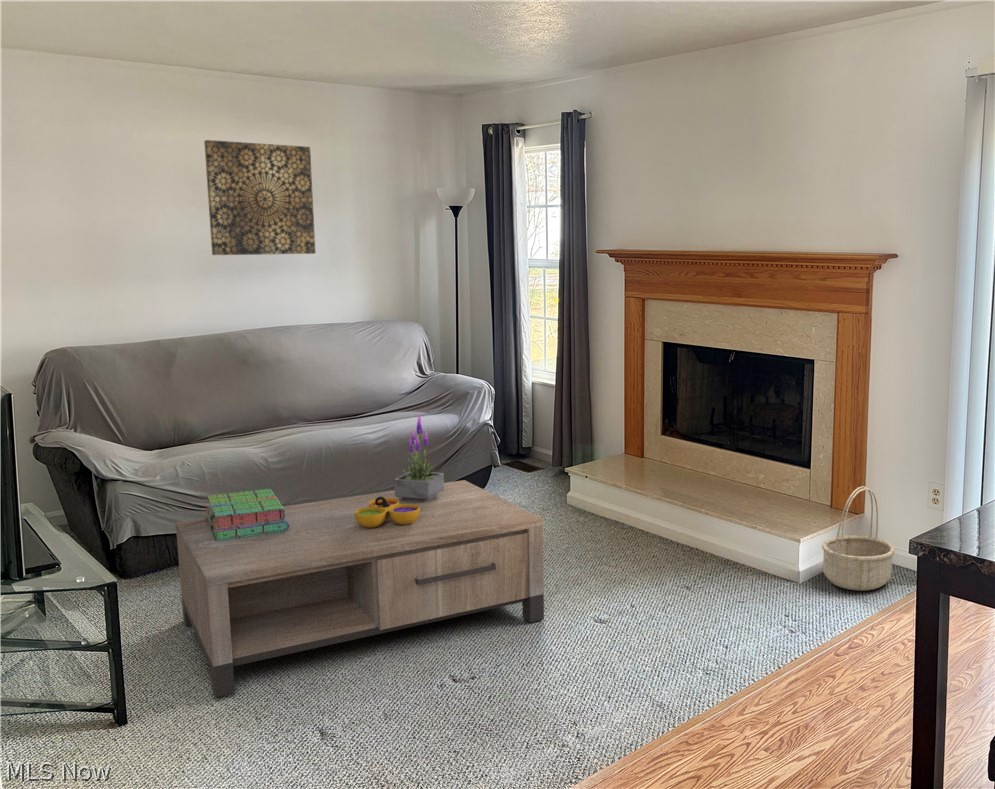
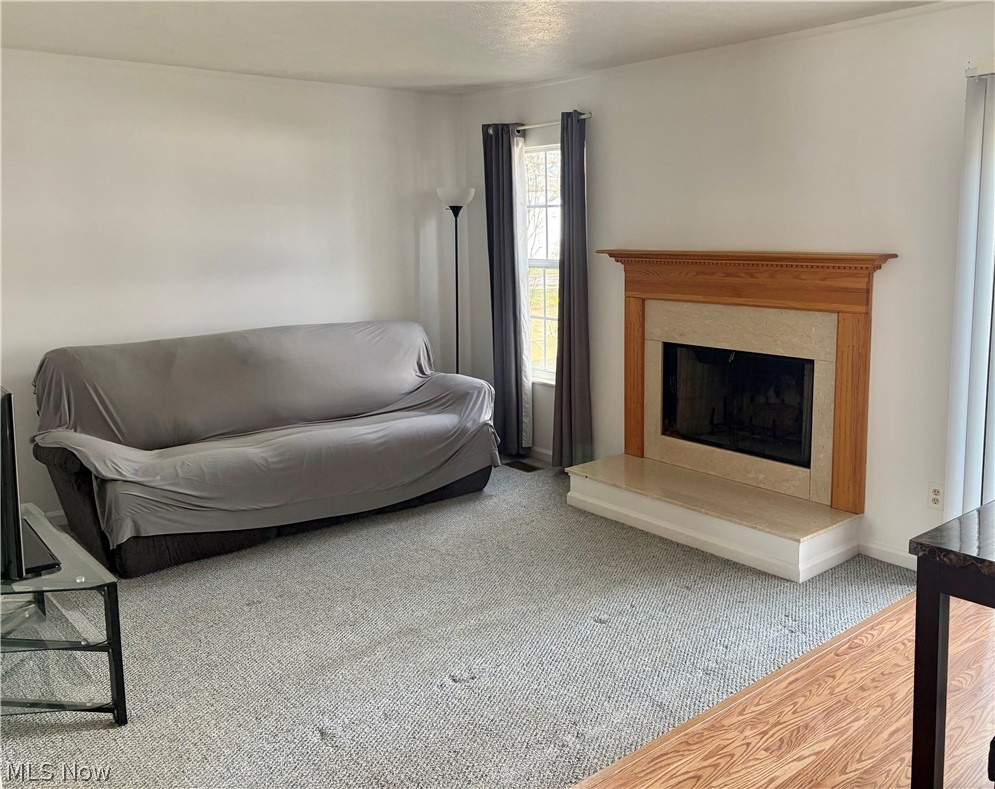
- decorative bowl (385, 507)
- wall art (262, 199)
- stack of books (245, 512)
- basket (857, 535)
- coffee table (360, 571)
- potted plant (418, 455)
